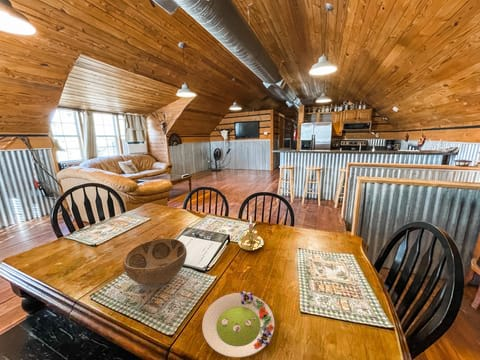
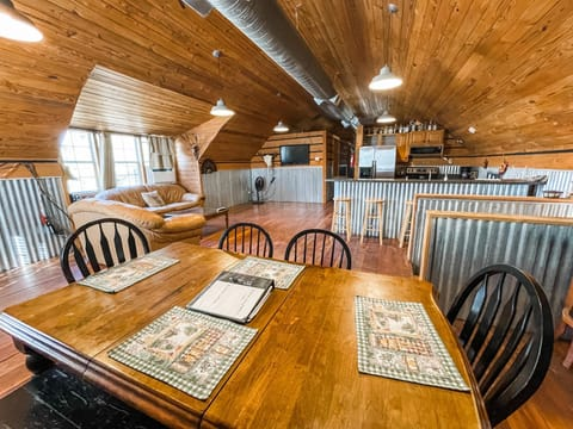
- salad plate (238, 321)
- decorative bowl (157, 264)
- candle holder (250, 231)
